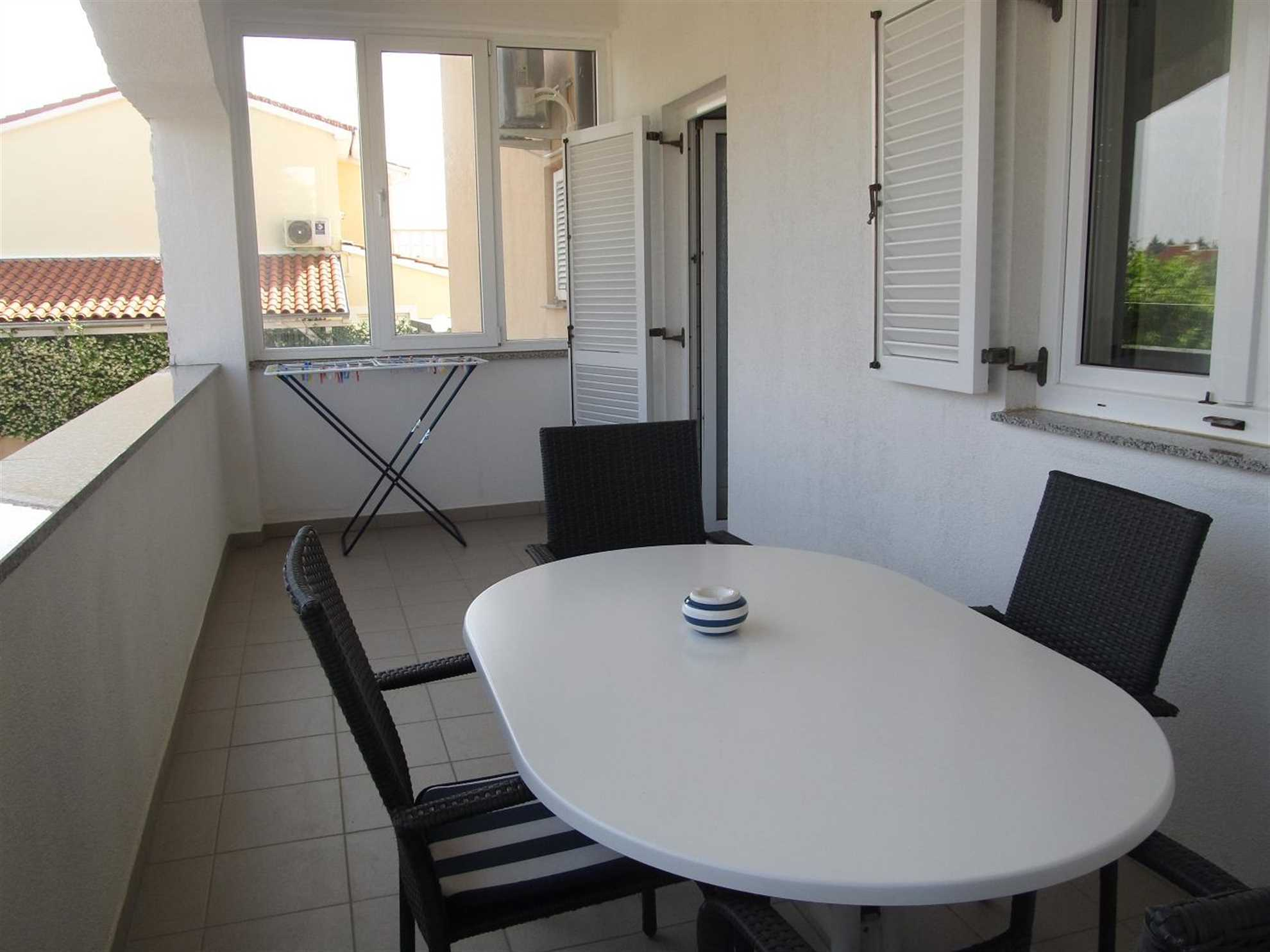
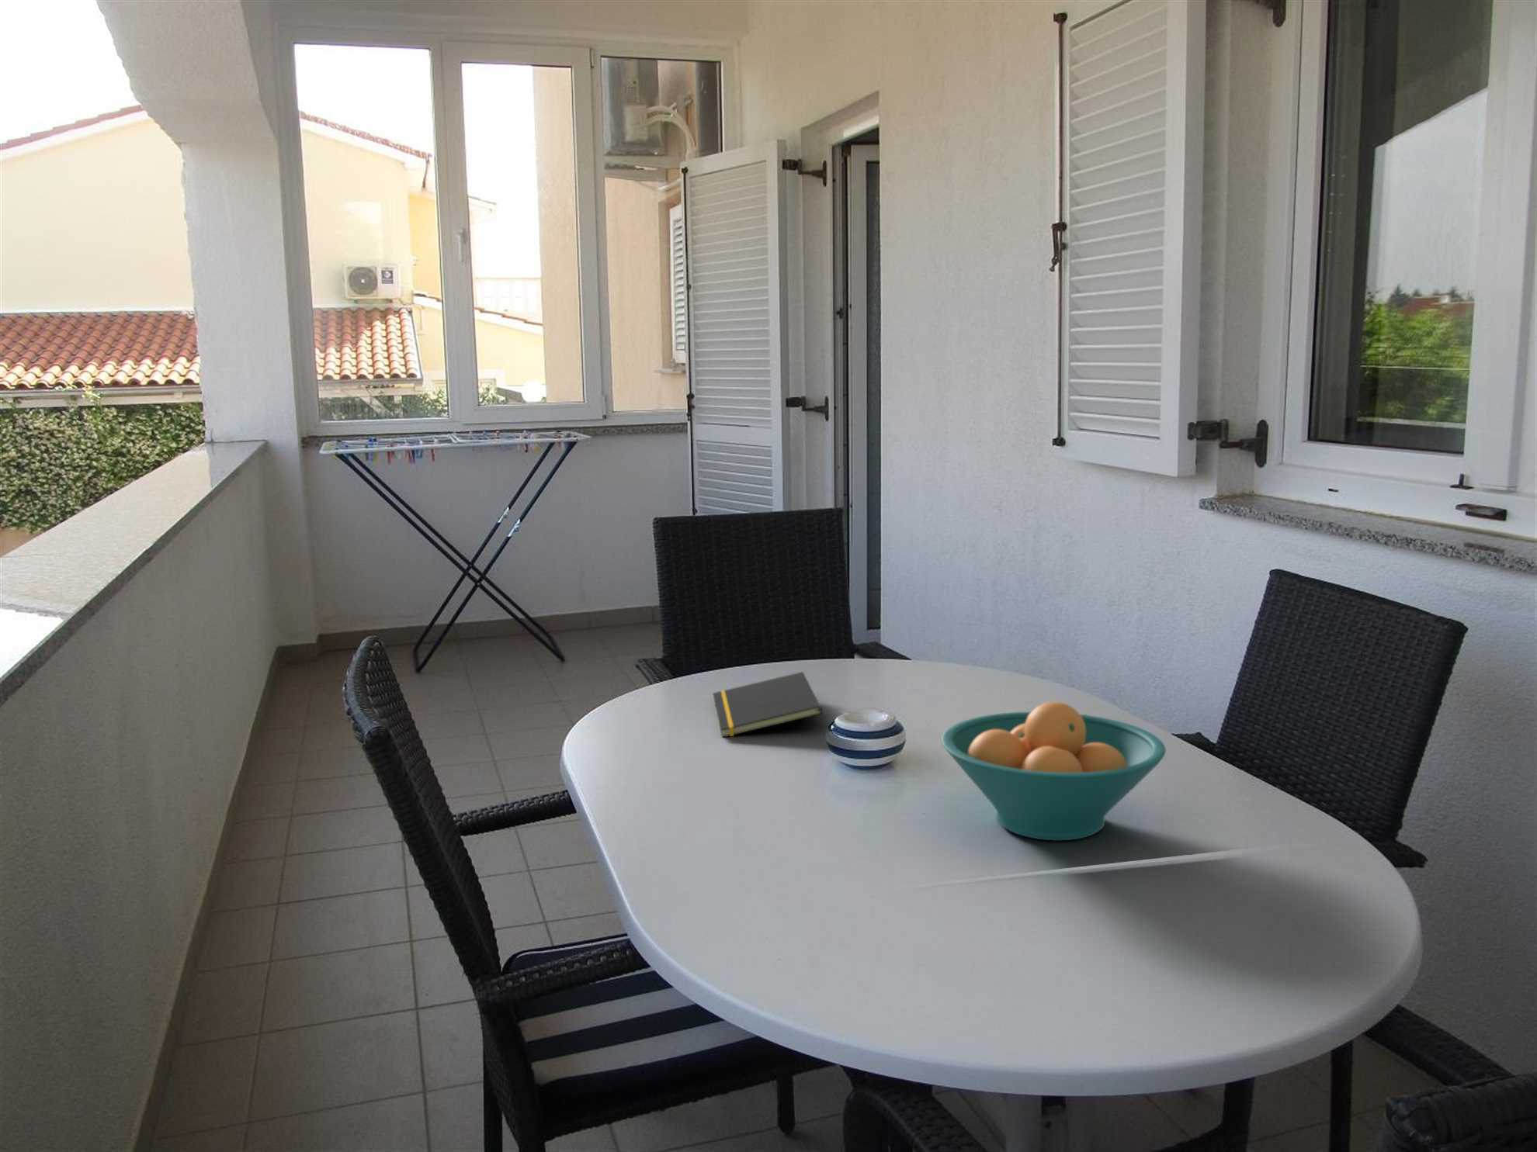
+ notepad (765, 703)
+ fruit bowl (1050, 764)
